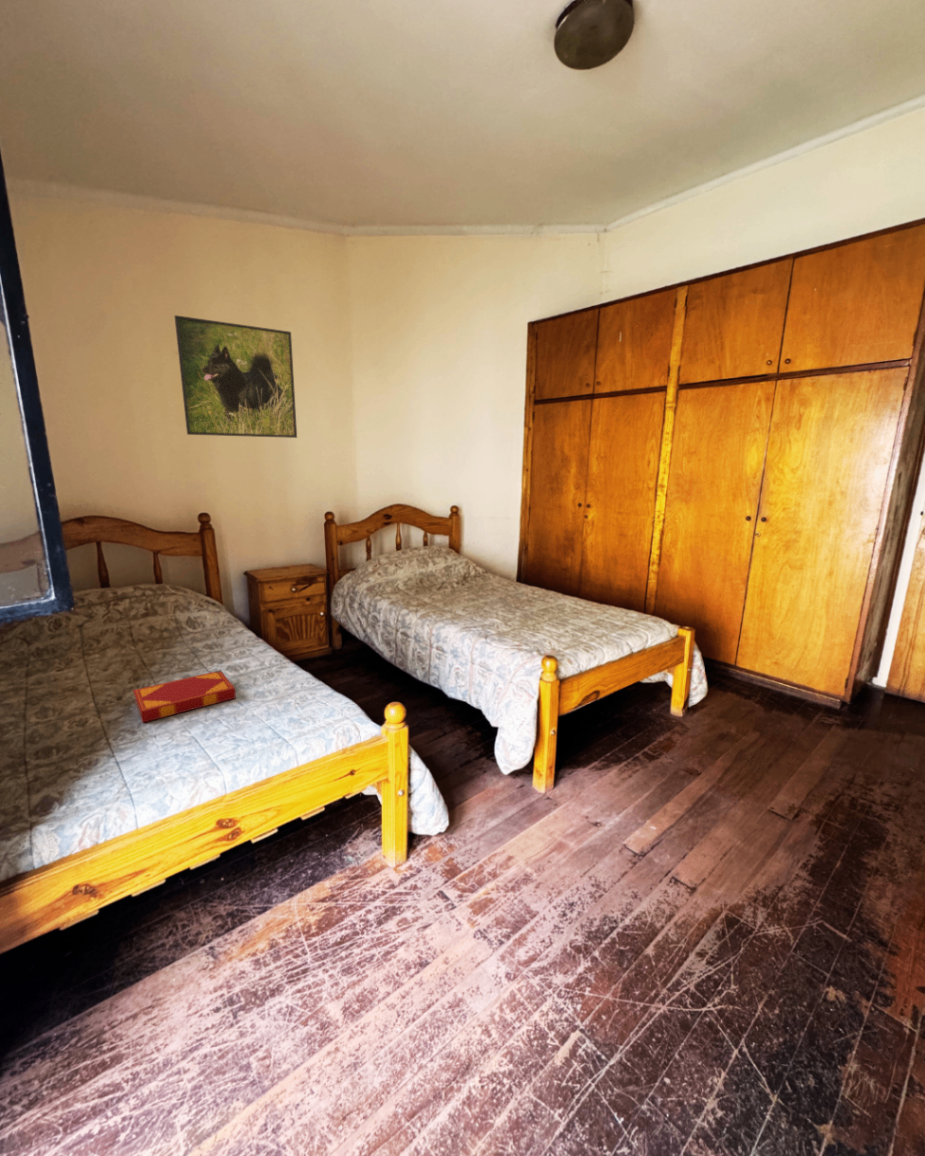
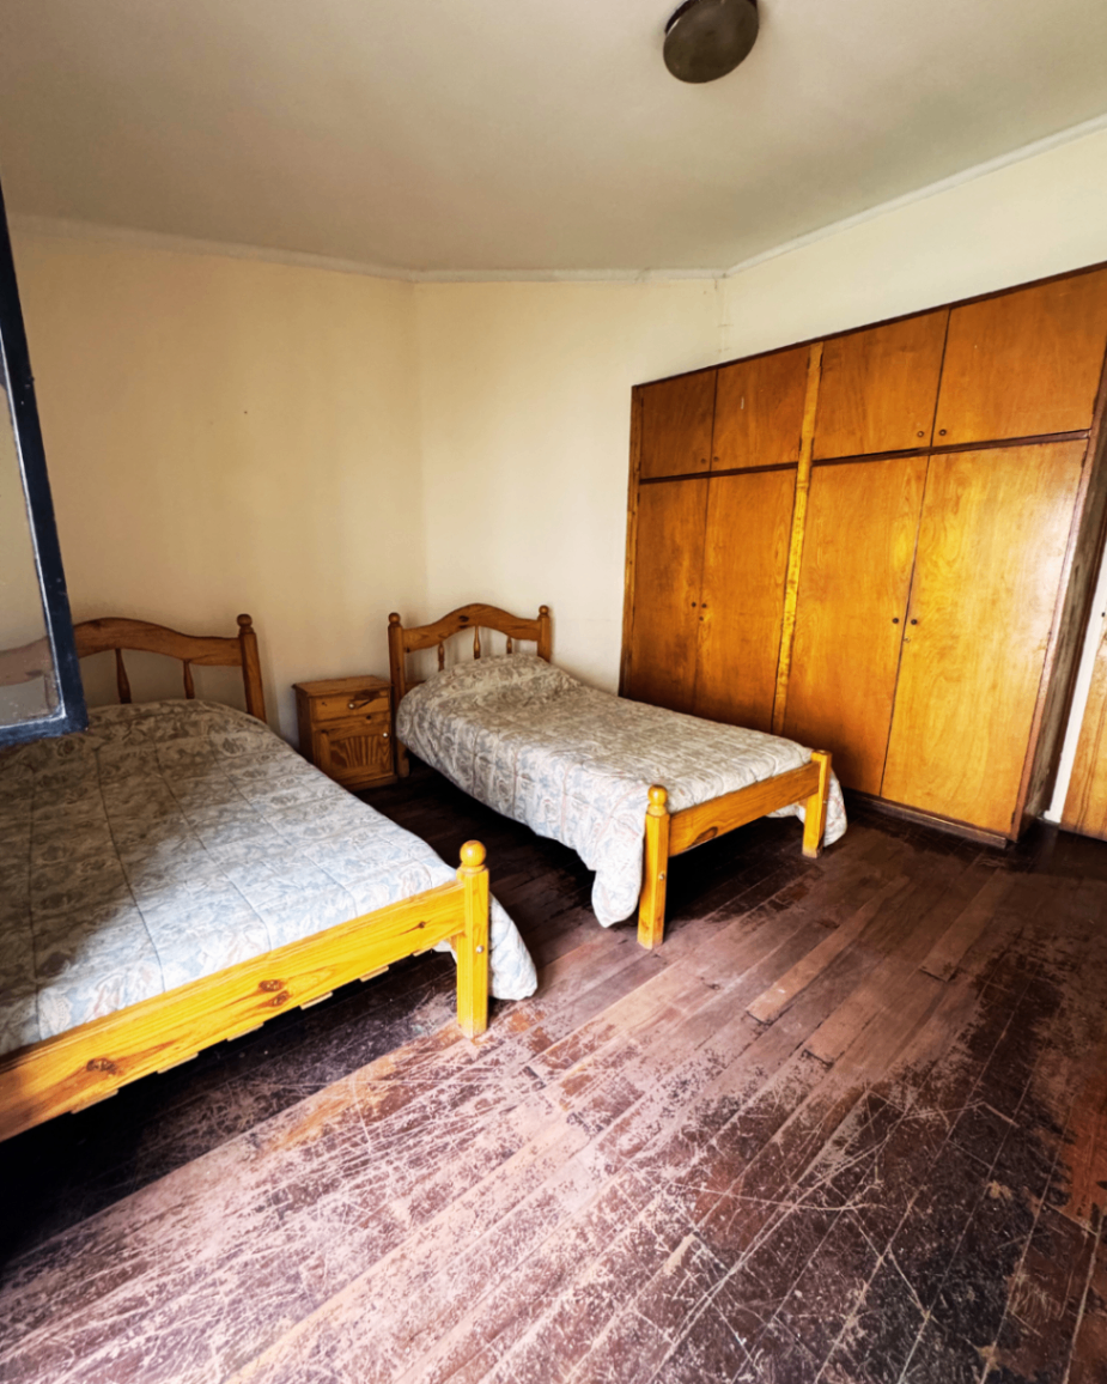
- hardback book (185, 694)
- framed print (240, 381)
